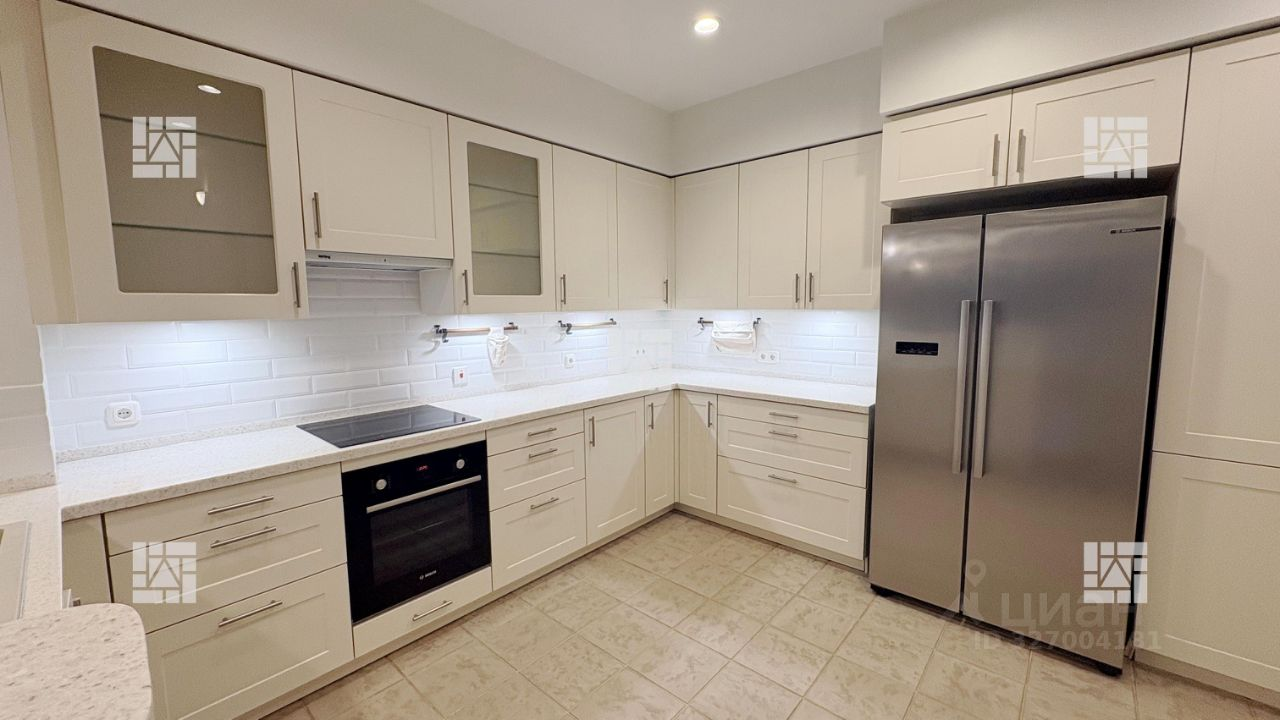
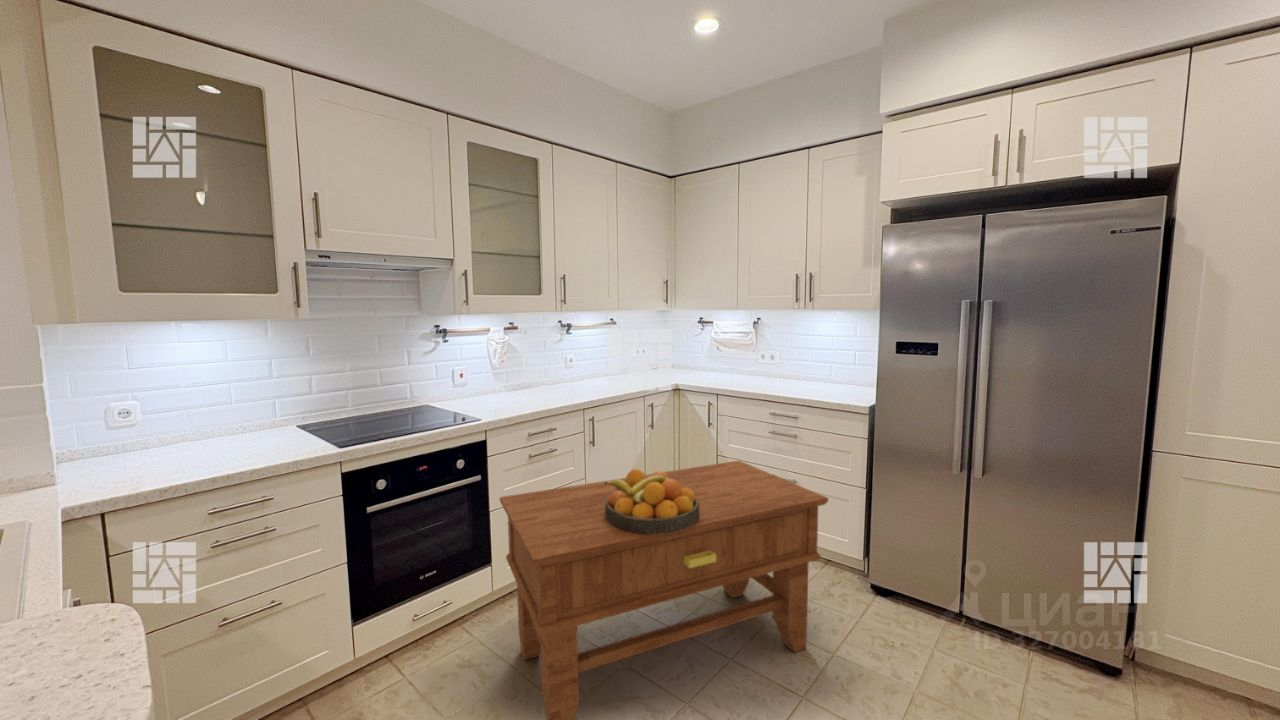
+ fruit bowl (652, 494)
+ side table (663, 574)
